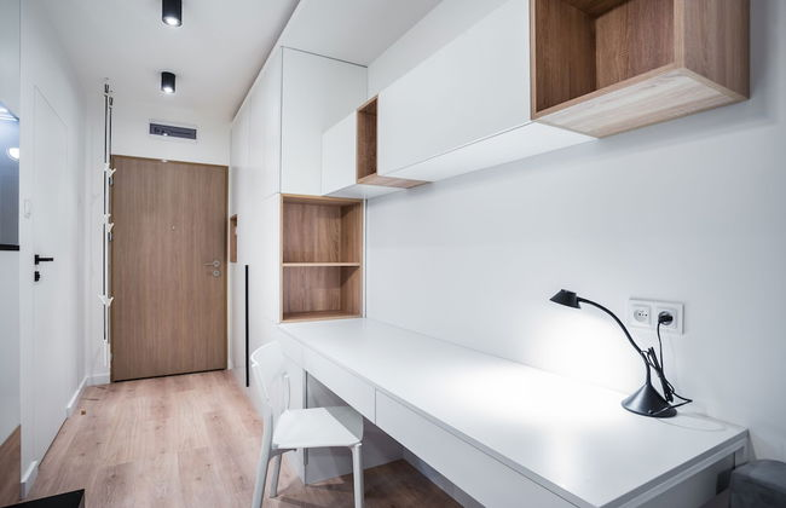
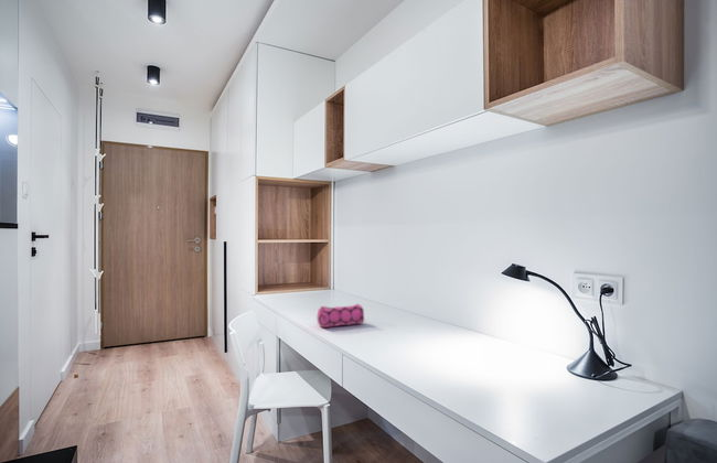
+ pencil case (341, 314)
